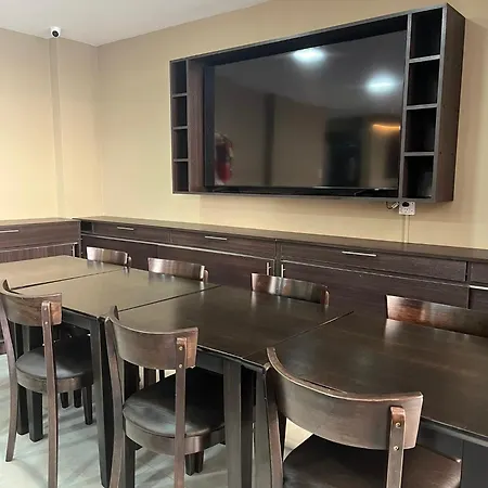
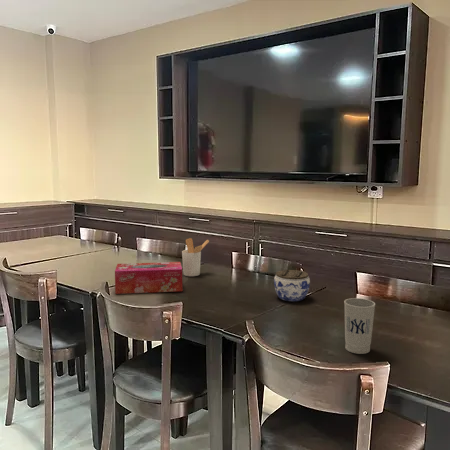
+ utensil holder (196, 256)
+ cup (358, 326)
+ tissue box (149, 277)
+ jar (291, 285)
